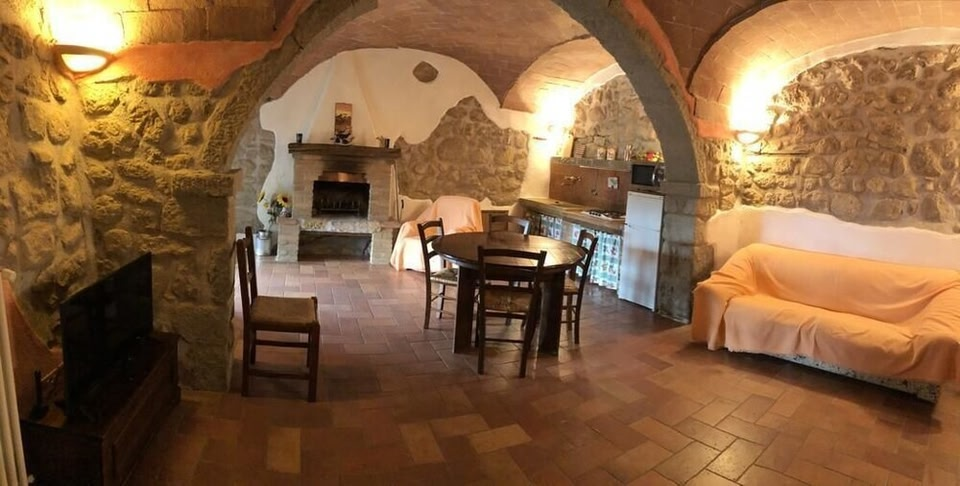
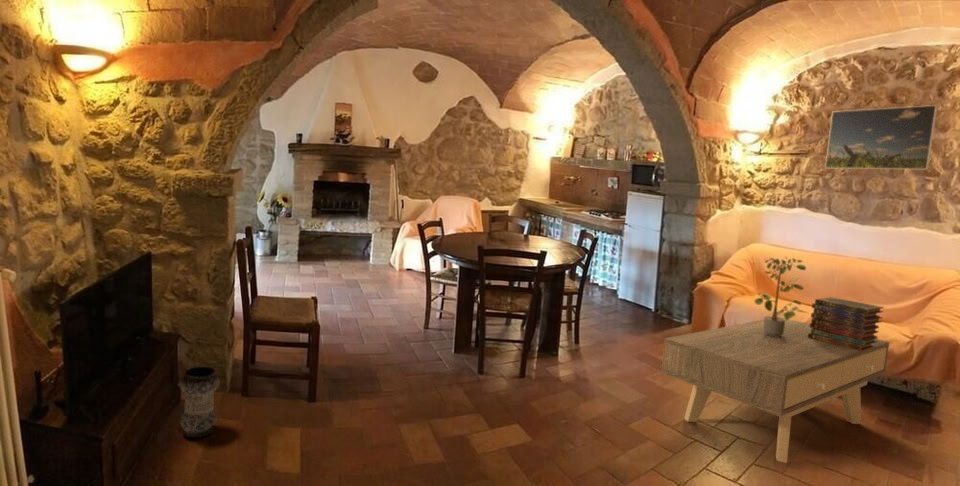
+ potted plant (784, 291)
+ vase (200, 401)
+ book stack (845, 322)
+ coffee table (779, 381)
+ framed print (877, 138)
